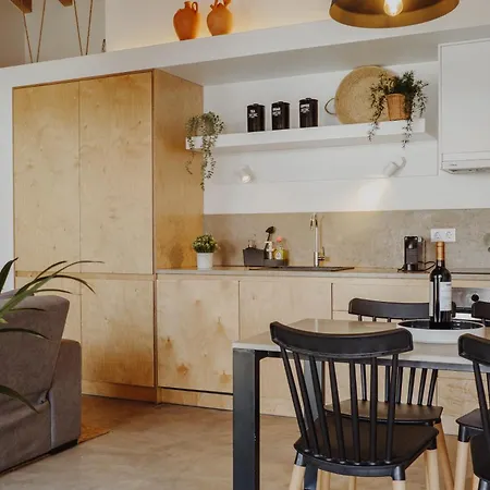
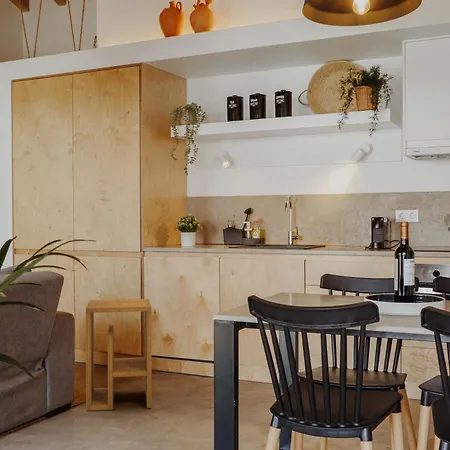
+ side table (113, 351)
